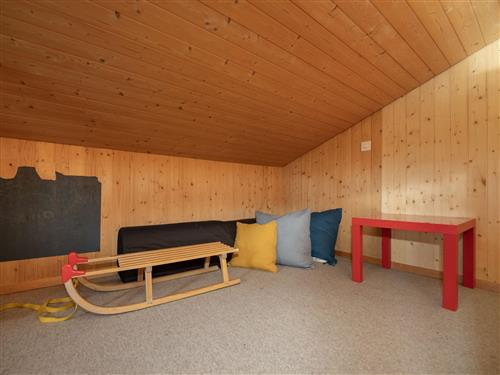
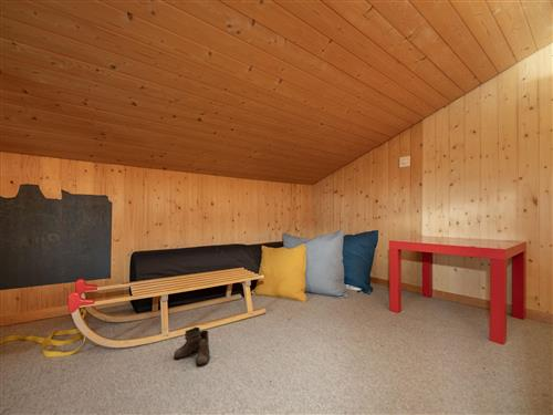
+ boots (194, 344)
